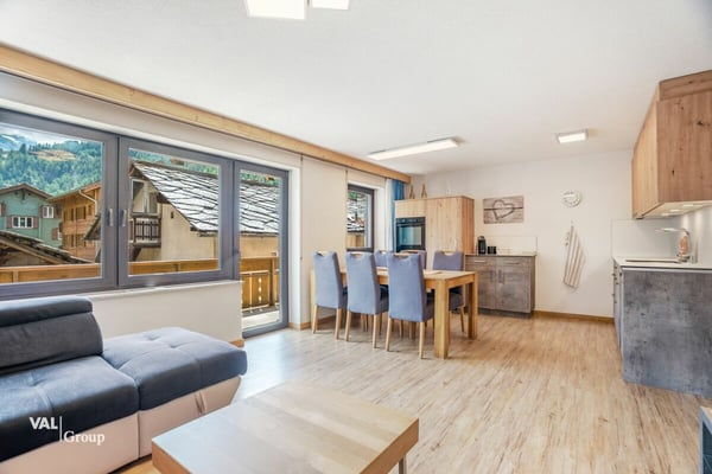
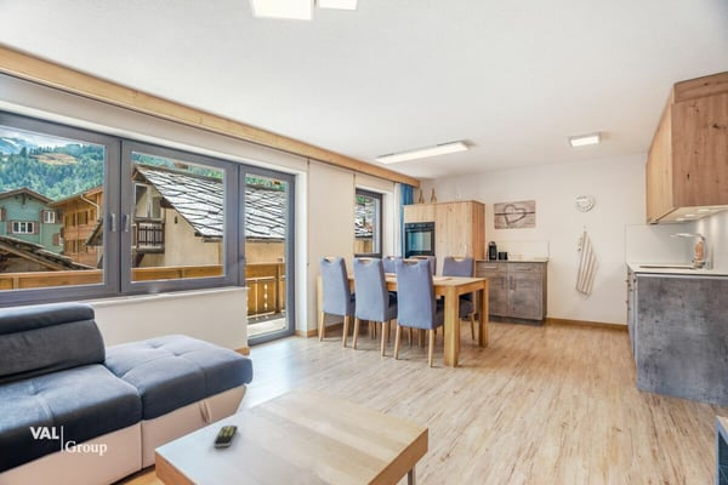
+ remote control (226, 435)
